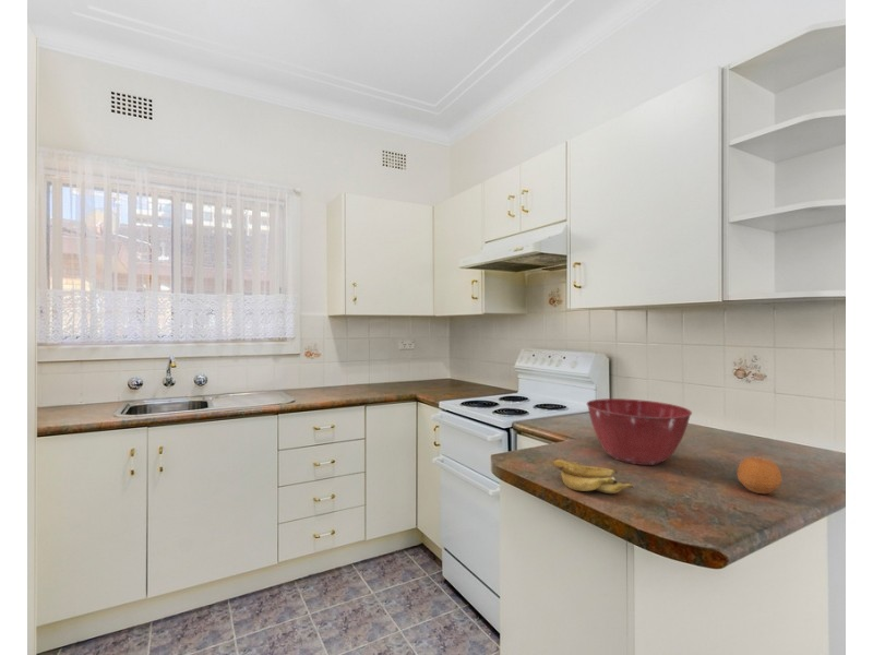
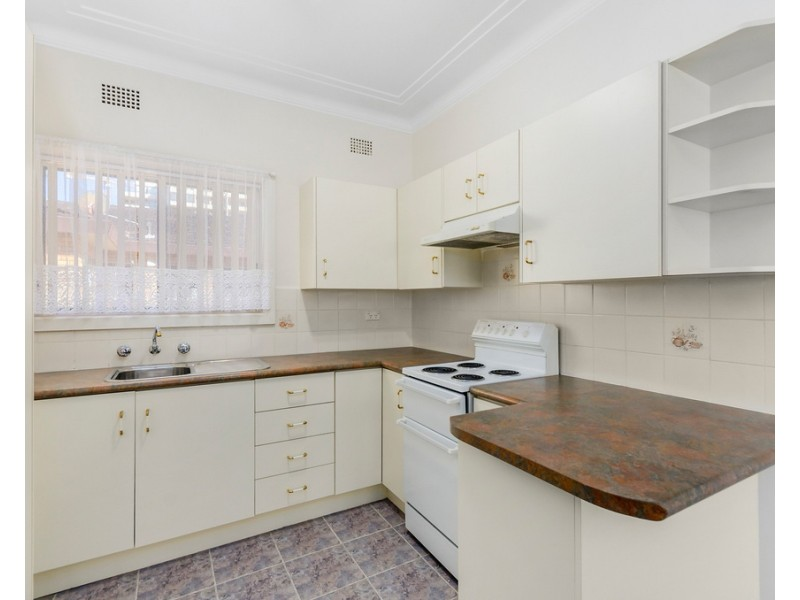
- fruit (758, 475)
- mixing bowl (636, 431)
- banana (591, 473)
